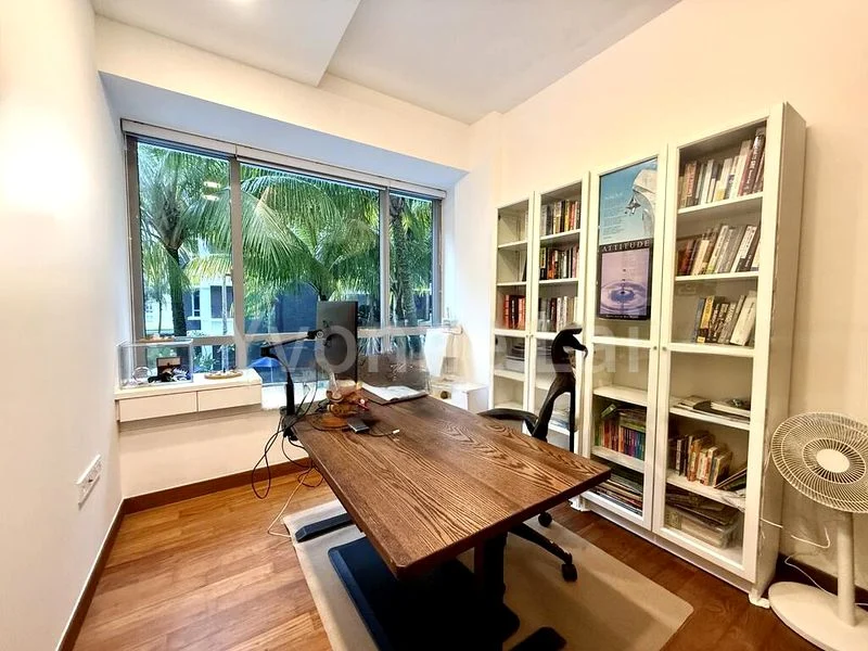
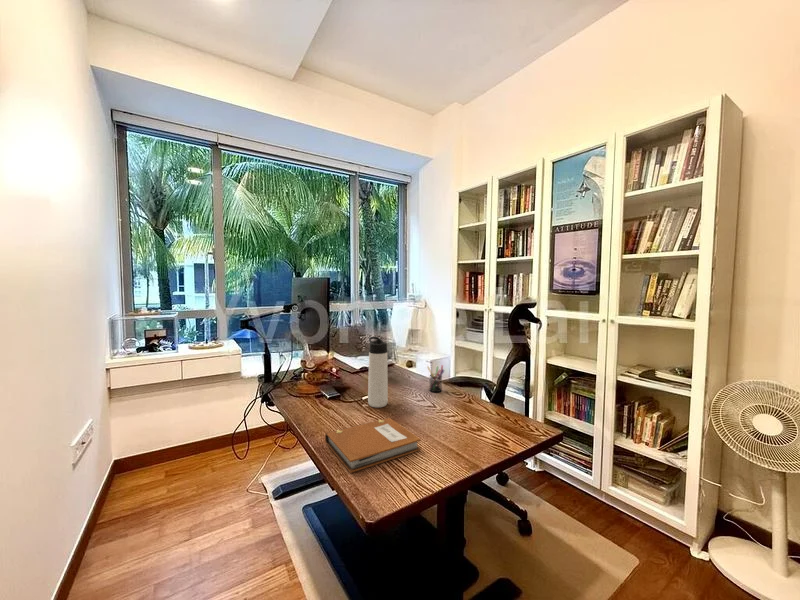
+ notebook (373, 440)
+ pen holder (436, 377)
+ thermos bottle (376, 371)
